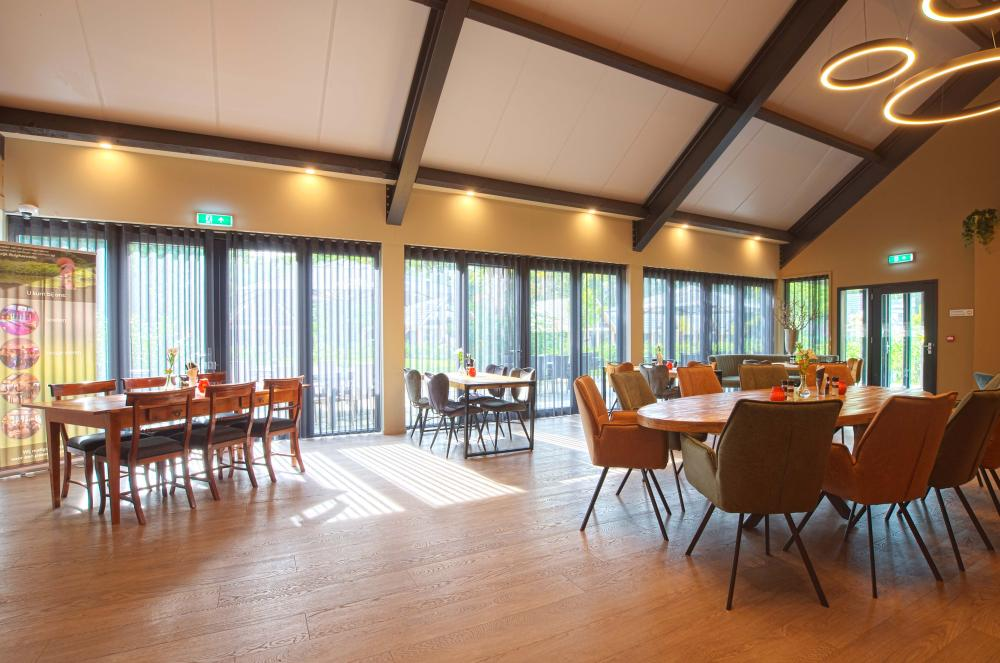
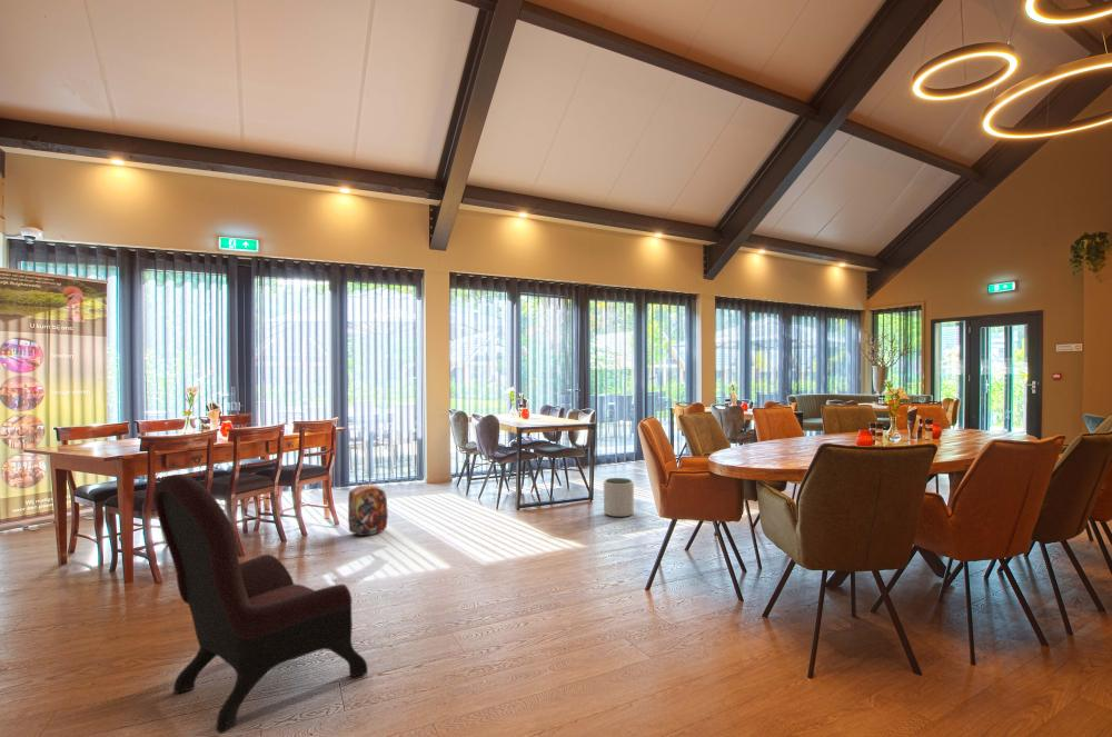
+ plant pot (618, 497)
+ armchair (257, 574)
+ backpack (367, 507)
